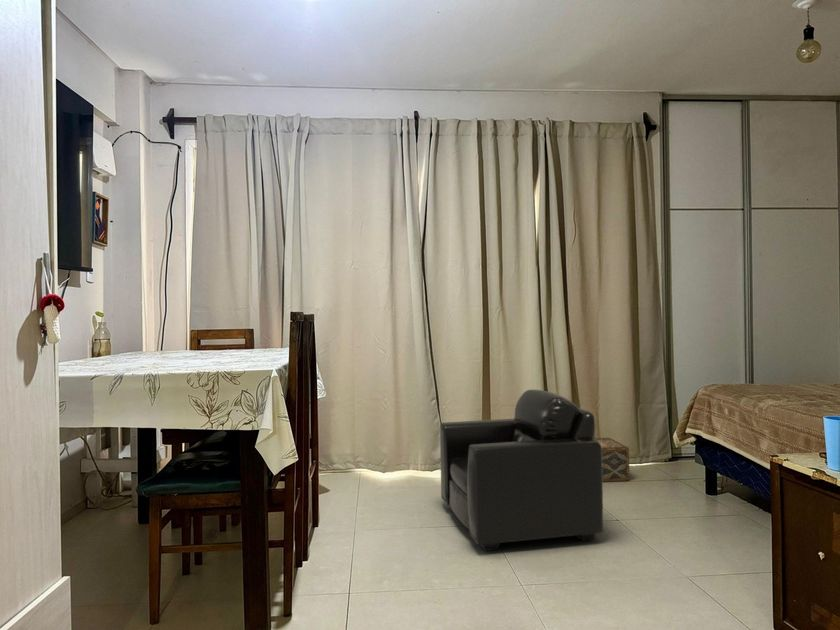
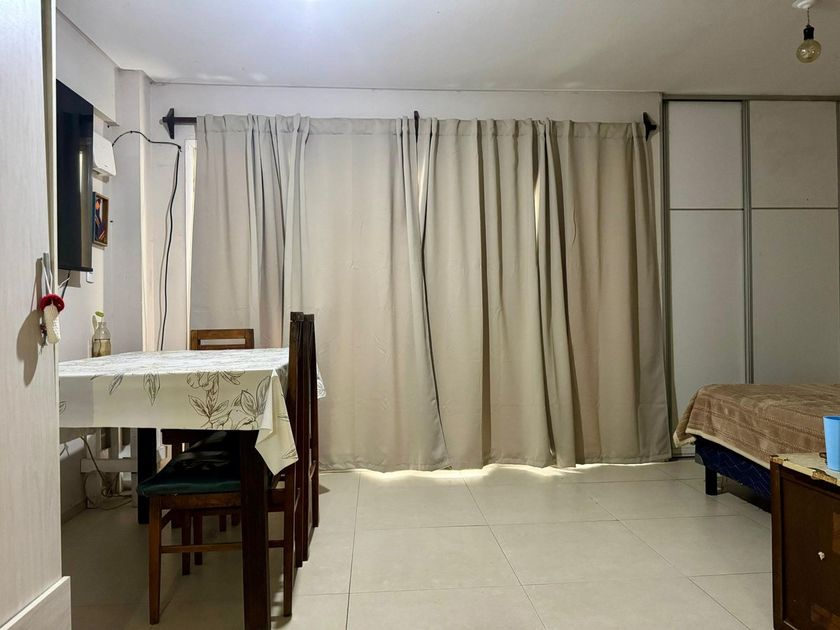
- armchair (513, 458)
- woven basket (602, 459)
